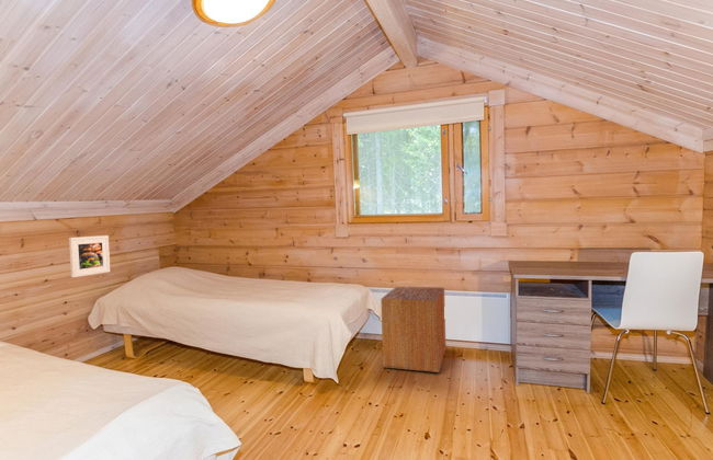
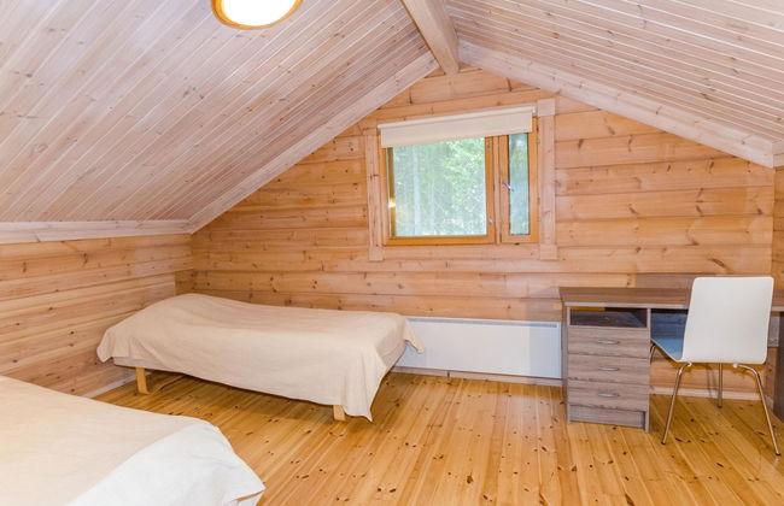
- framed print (90, 255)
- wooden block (415, 324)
